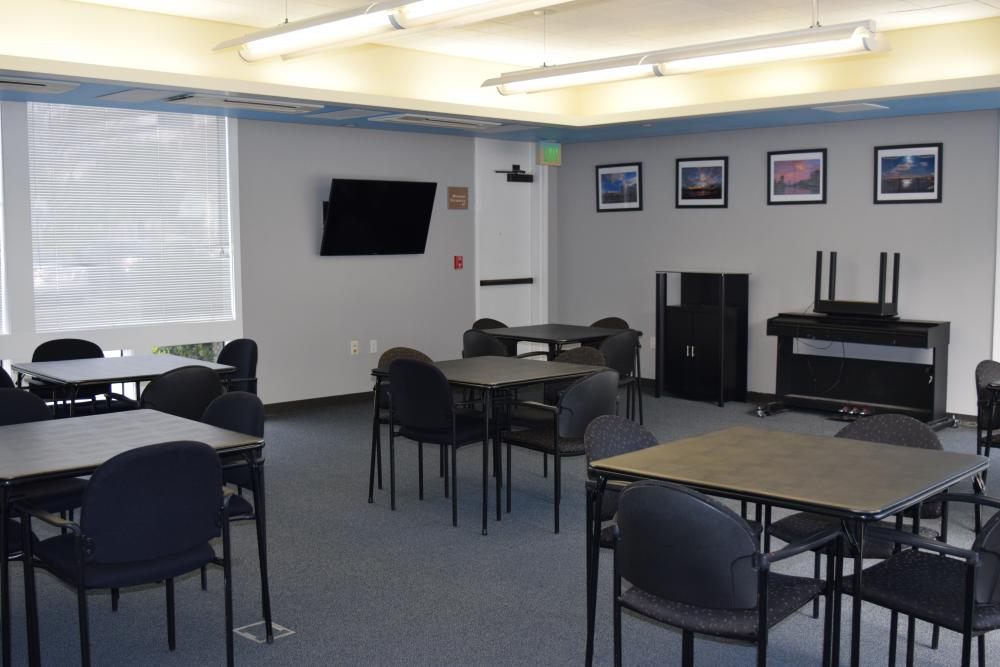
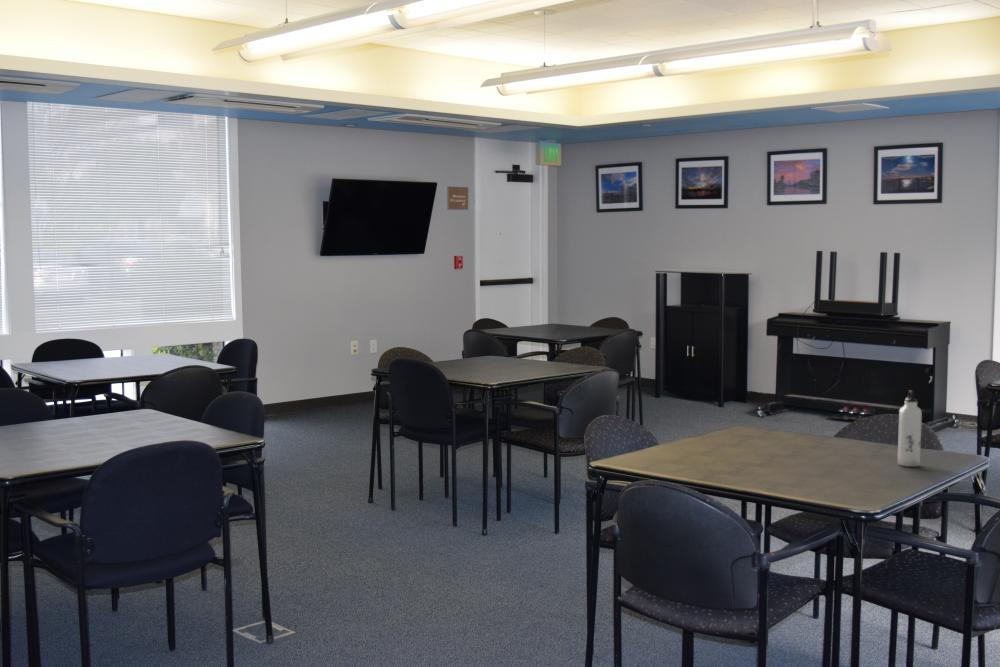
+ water bottle (909, 427)
